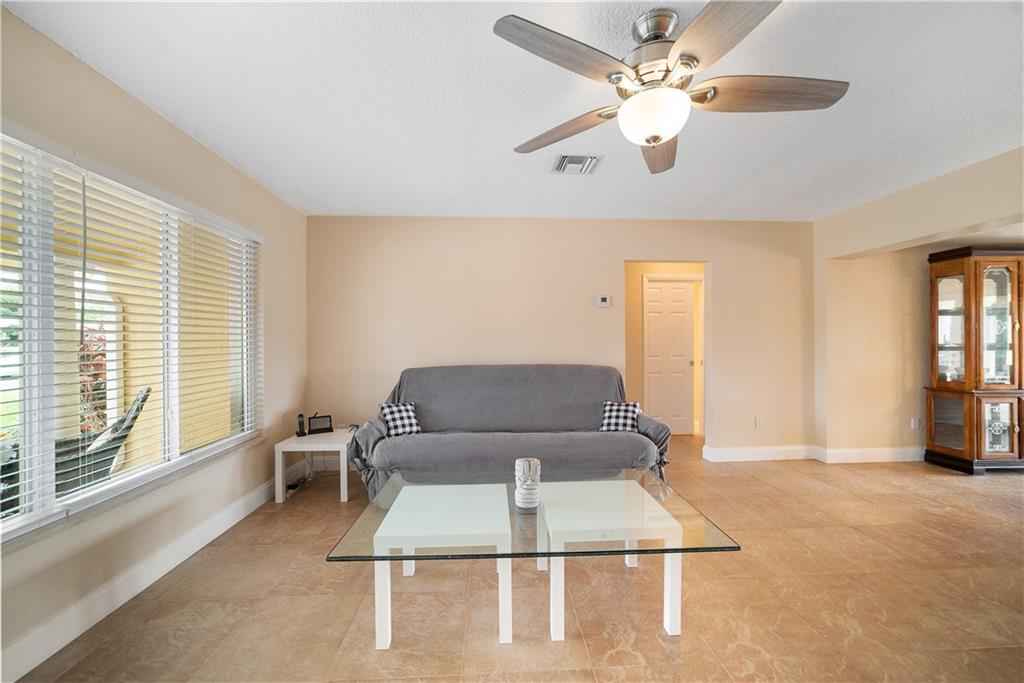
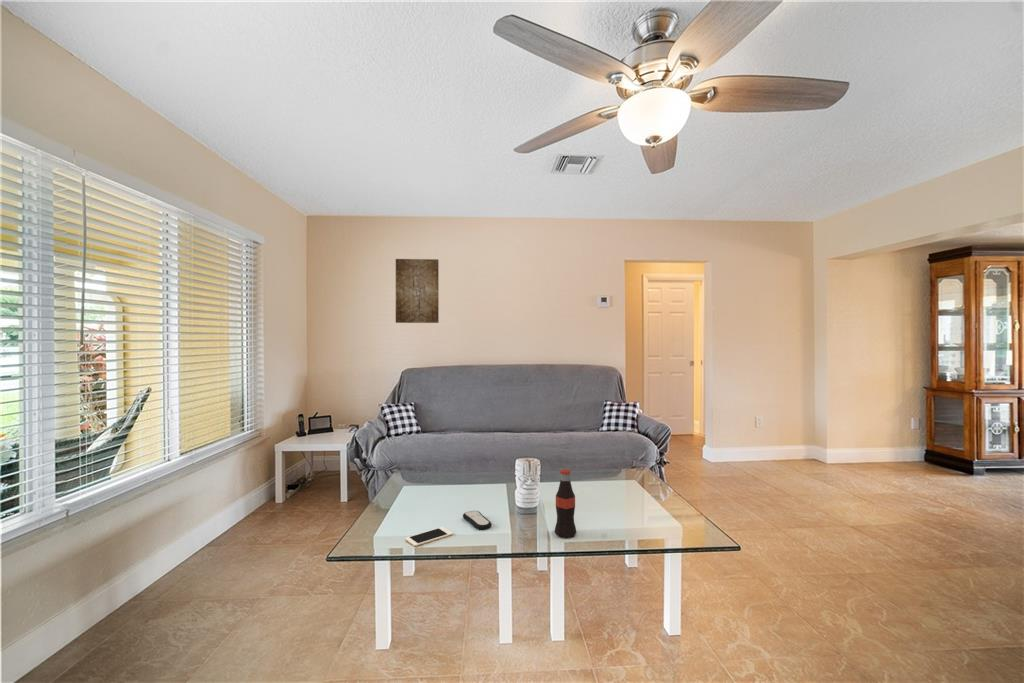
+ bottle (565, 501)
+ cell phone (429, 536)
+ remote control (477, 519)
+ wall art (417, 291)
